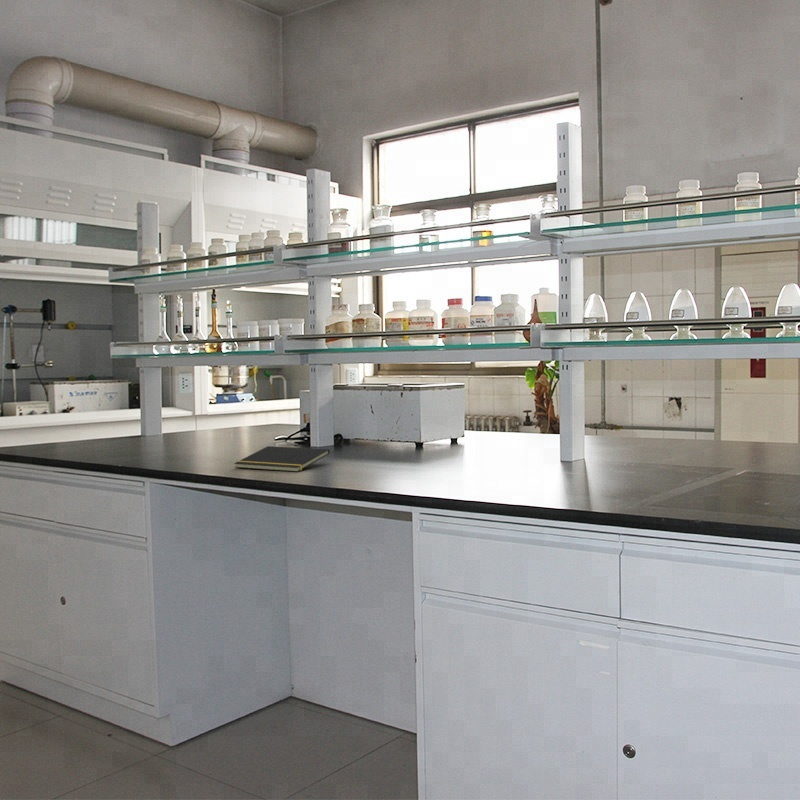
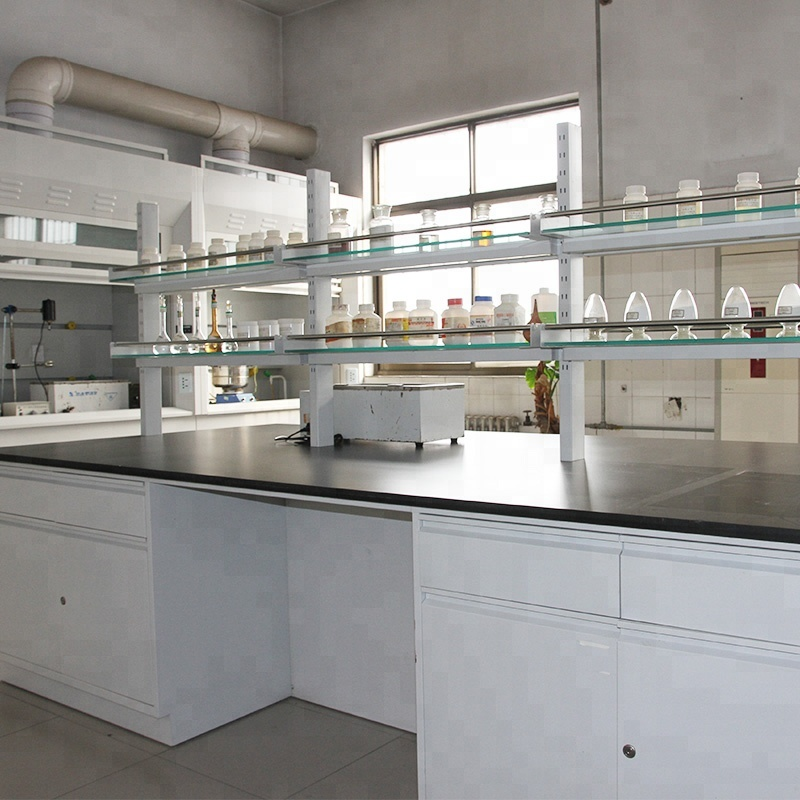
- notepad (282, 458)
